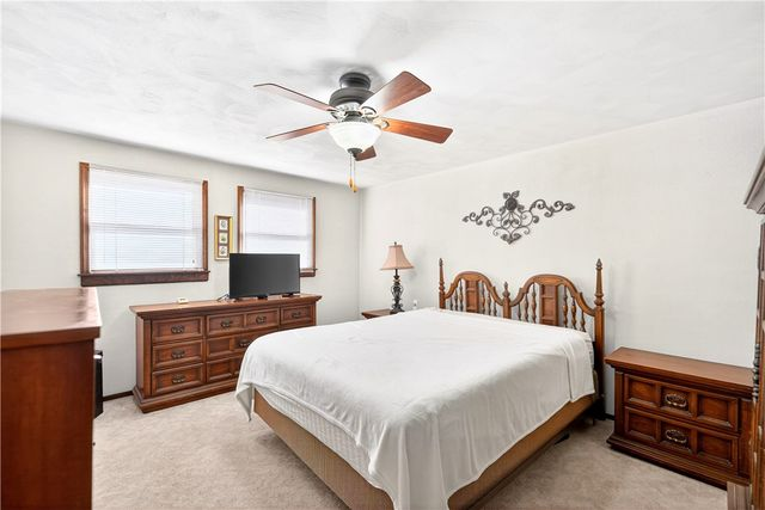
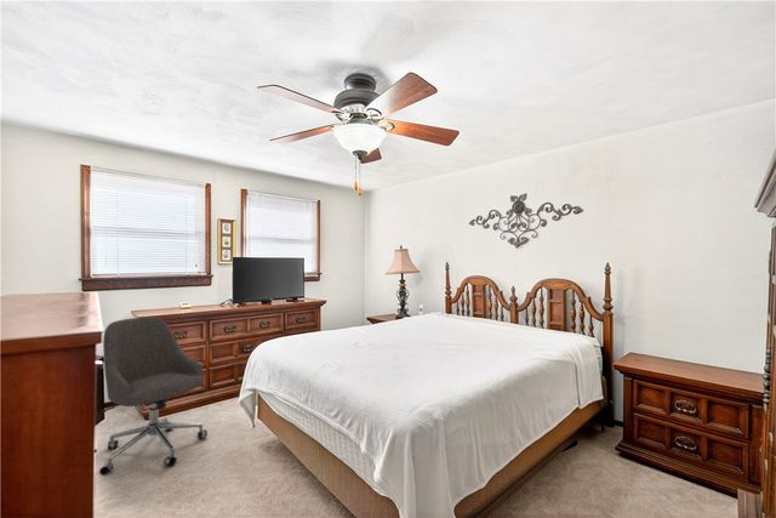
+ chair (150, 386)
